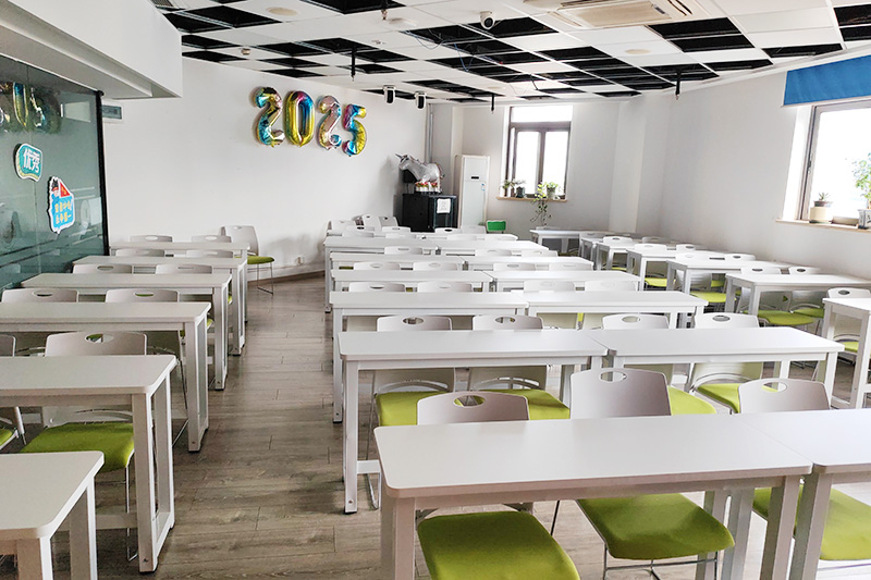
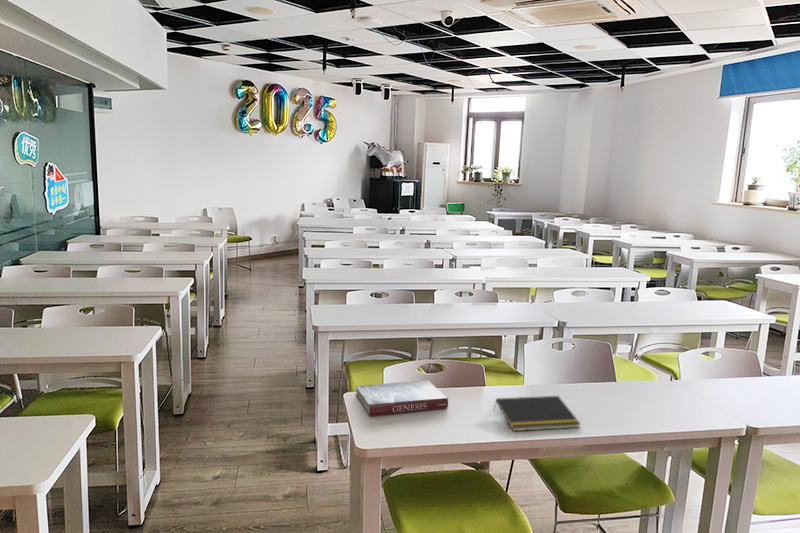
+ notepad (537, 412)
+ book (400, 397)
